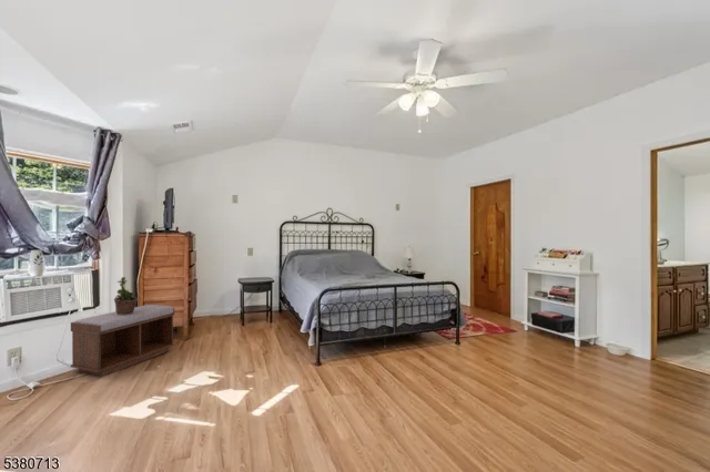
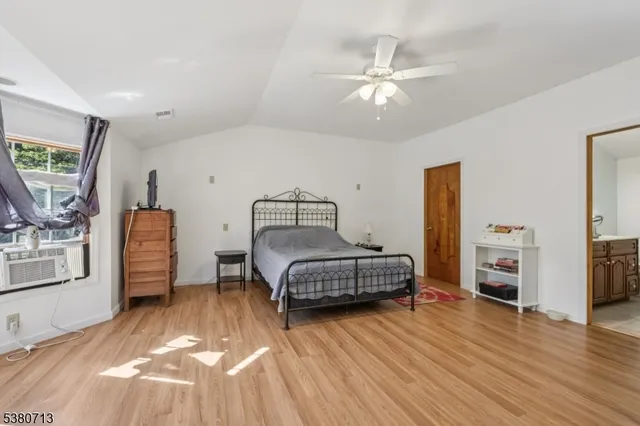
- potted plant (125, 294)
- bench (128, 336)
